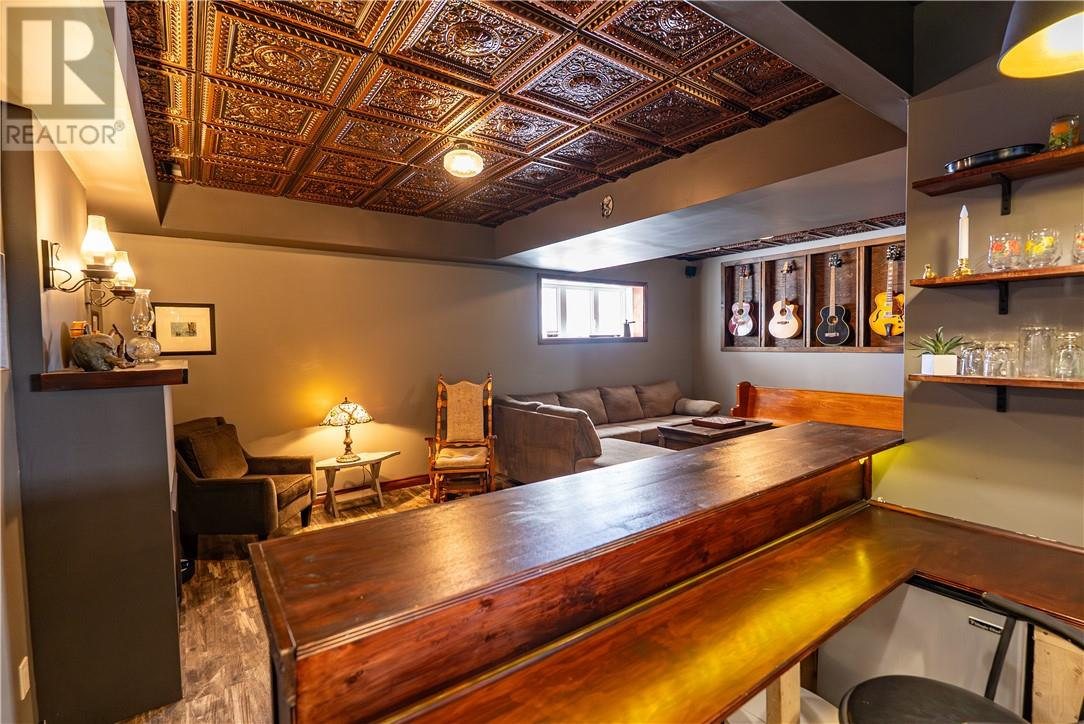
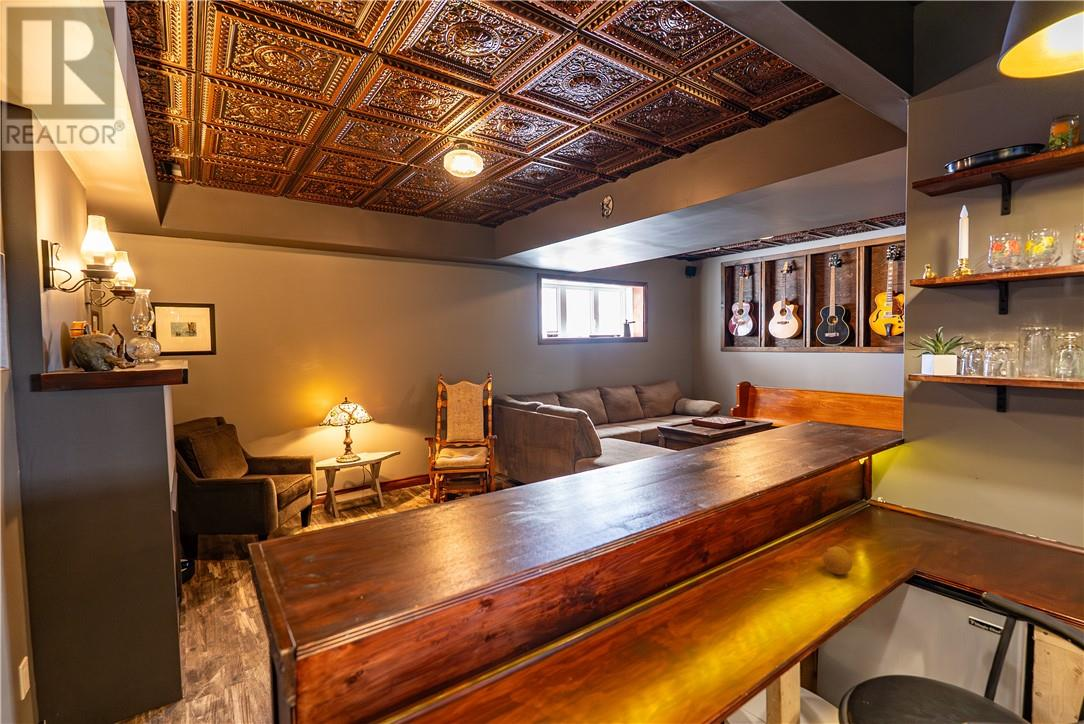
+ fruit (837, 560)
